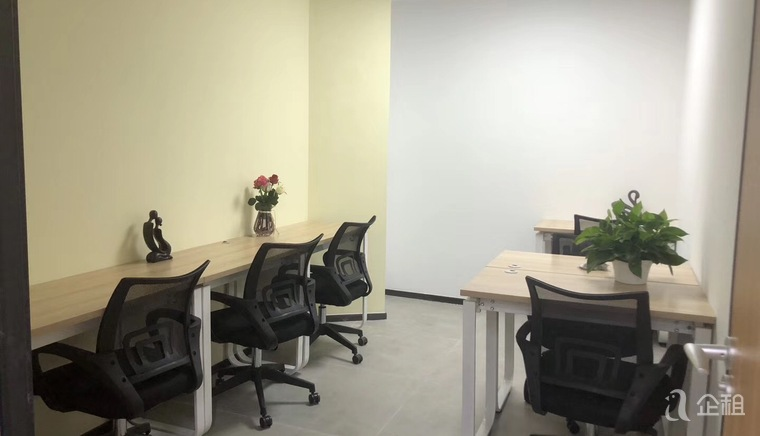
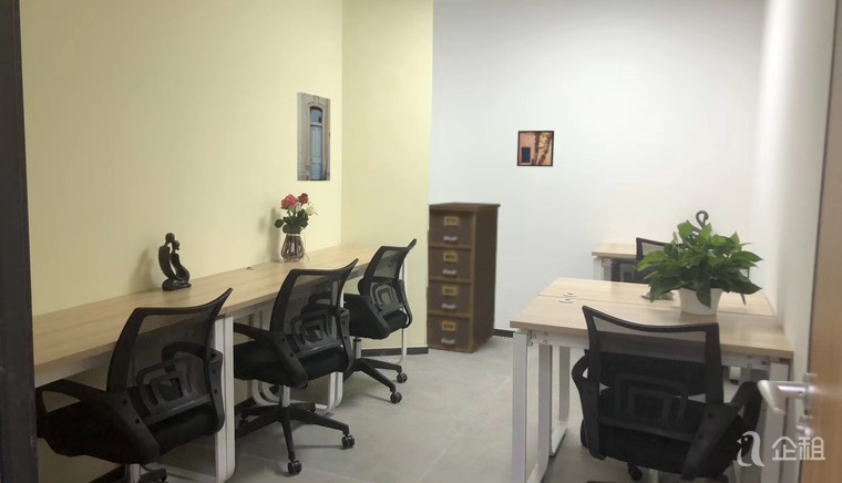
+ filing cabinet (462, 273)
+ wall art (535, 148)
+ wall art (314, 138)
